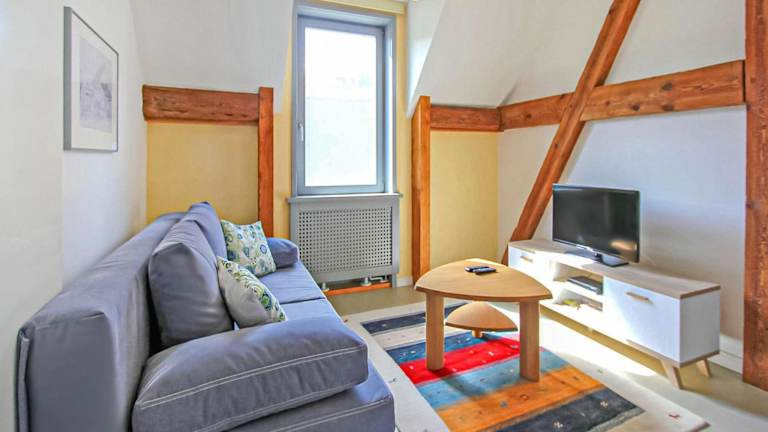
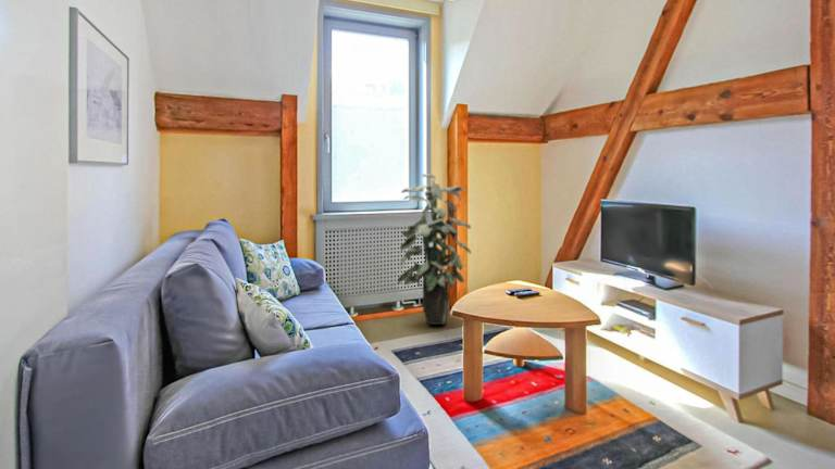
+ indoor plant (432, 249)
